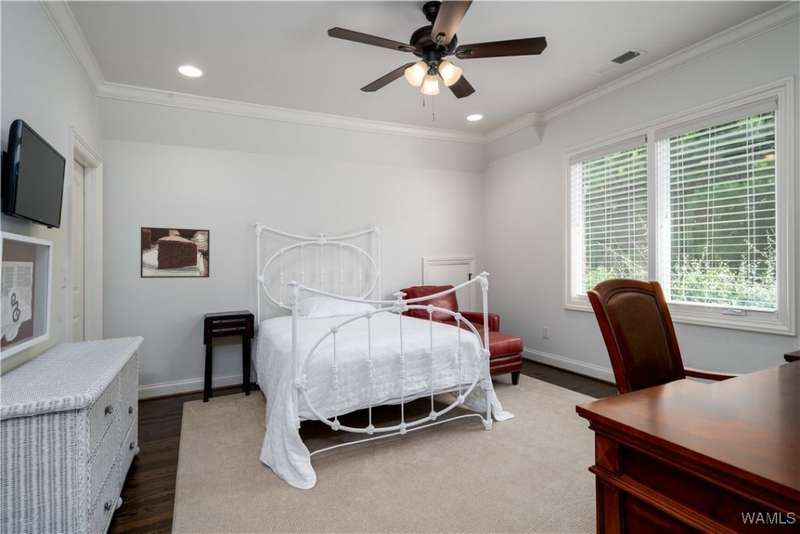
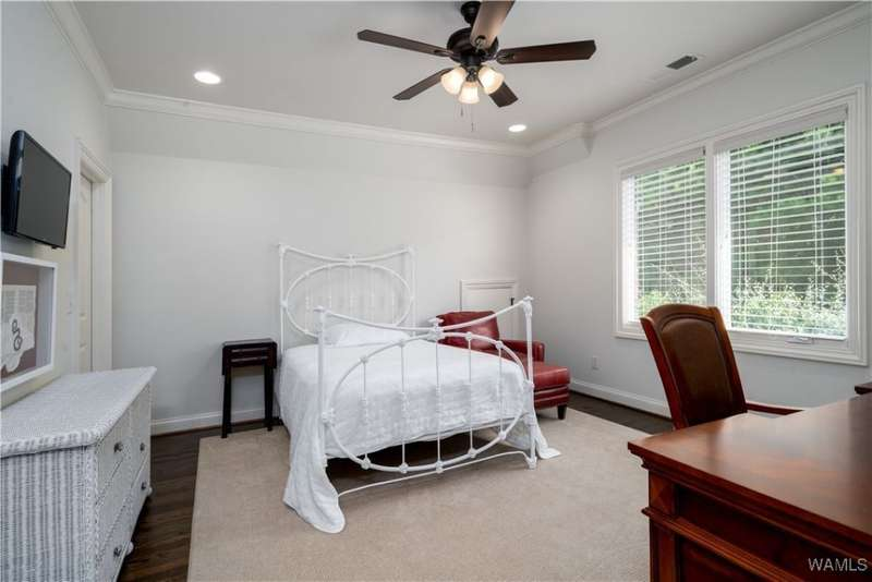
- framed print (176, 253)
